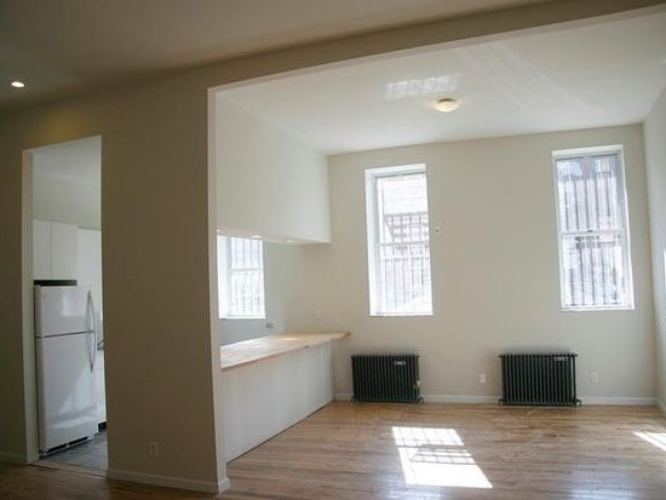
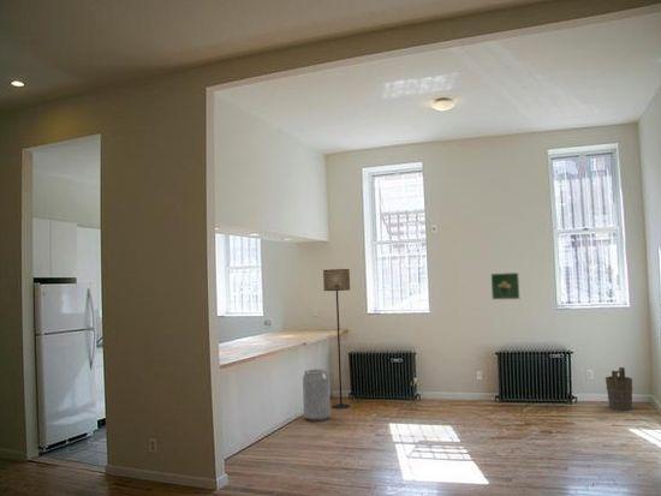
+ bucket (619, 388)
+ floor lamp (338, 337)
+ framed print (505, 286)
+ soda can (316, 394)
